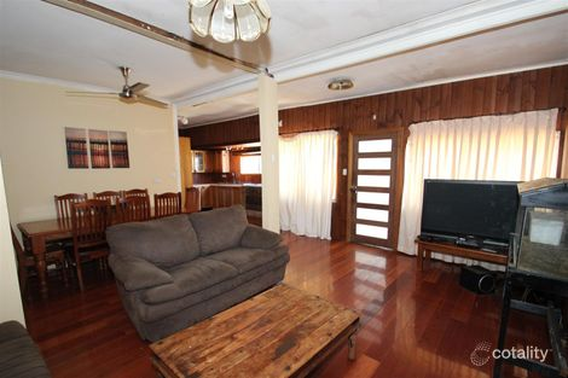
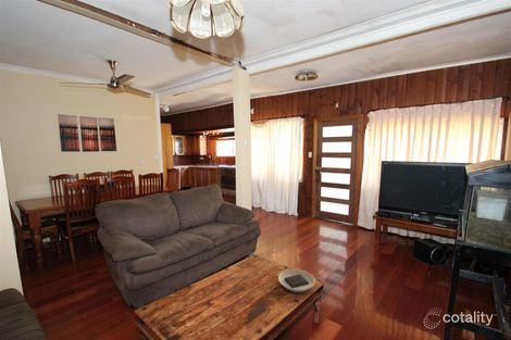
+ plate (296, 280)
